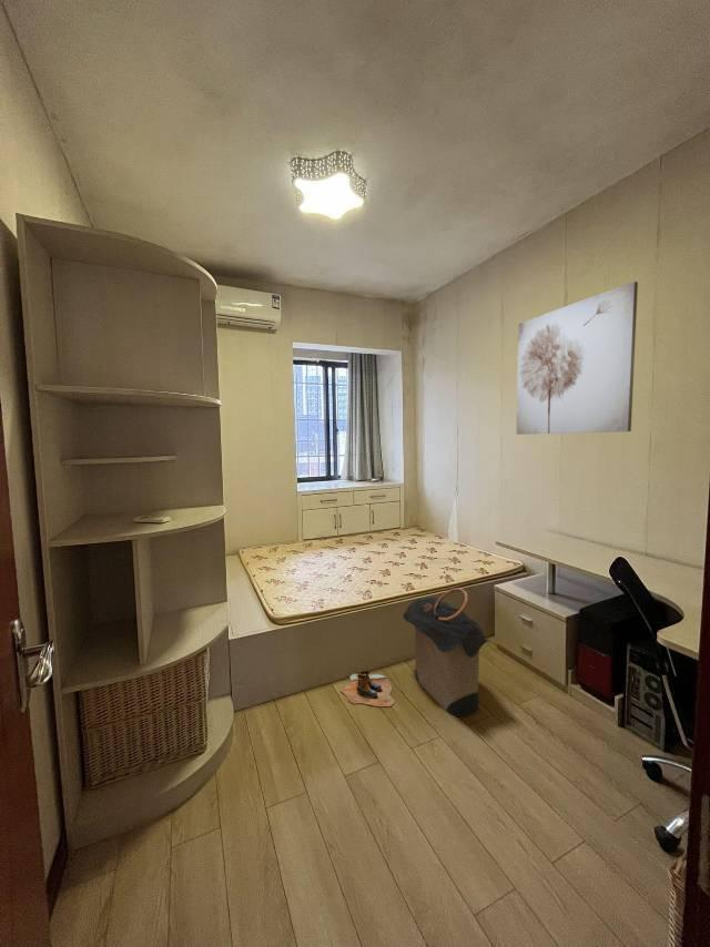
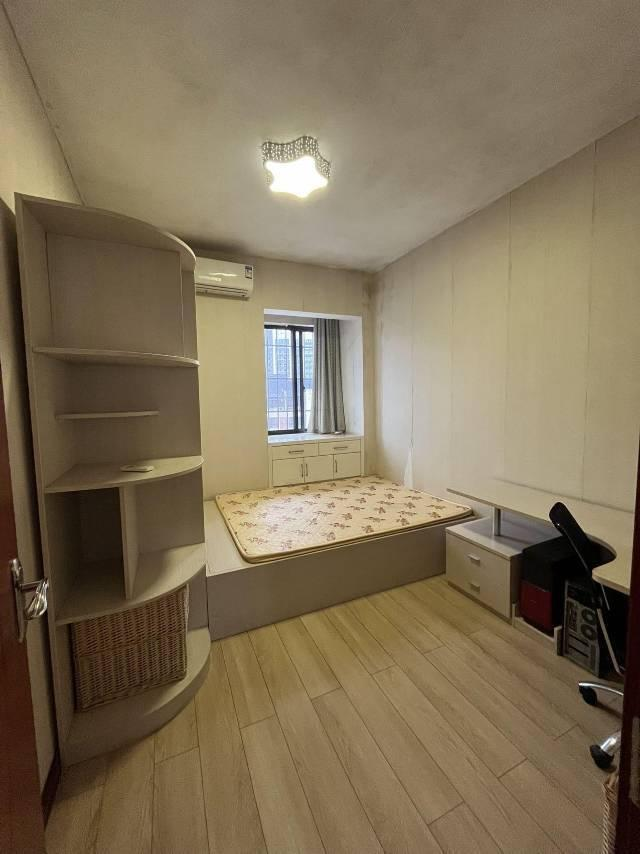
- boots (369, 682)
- wall art (567, 370)
- laundry hamper (442, 639)
